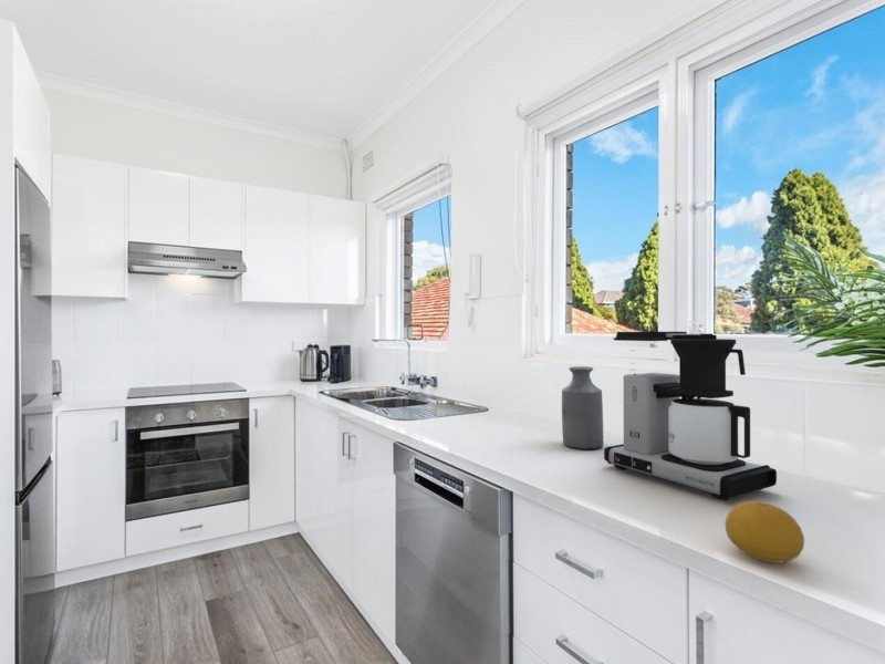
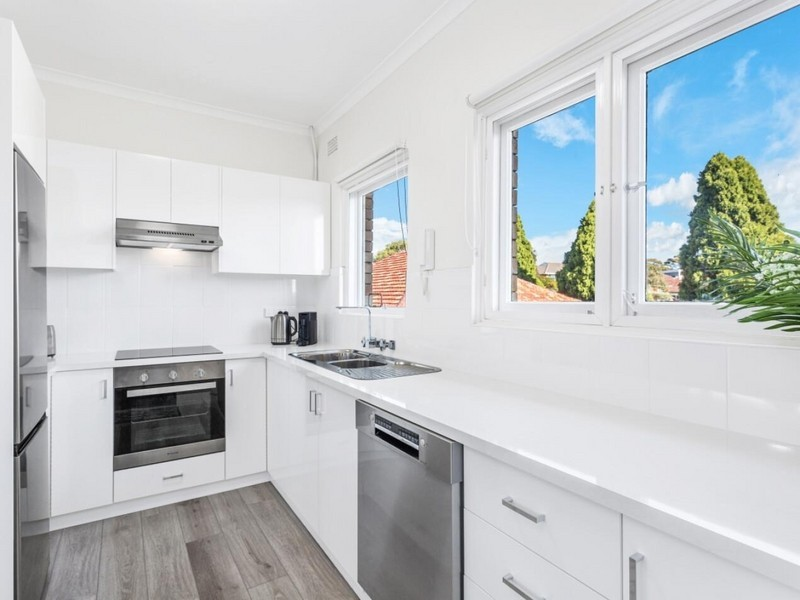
- fruit (762, 530)
- bottle (582, 406)
- coffee maker (683, 405)
